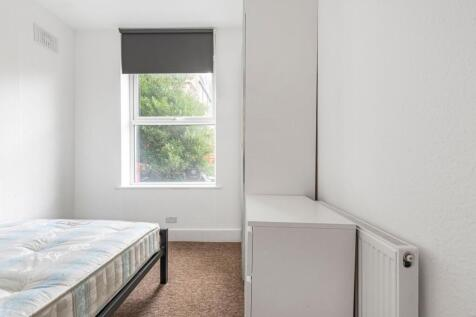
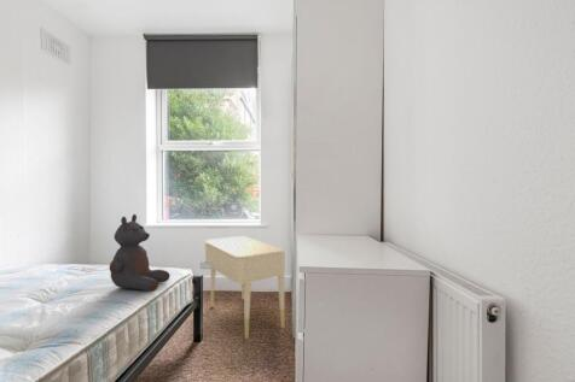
+ nightstand (240, 281)
+ teddy bear (140, 251)
